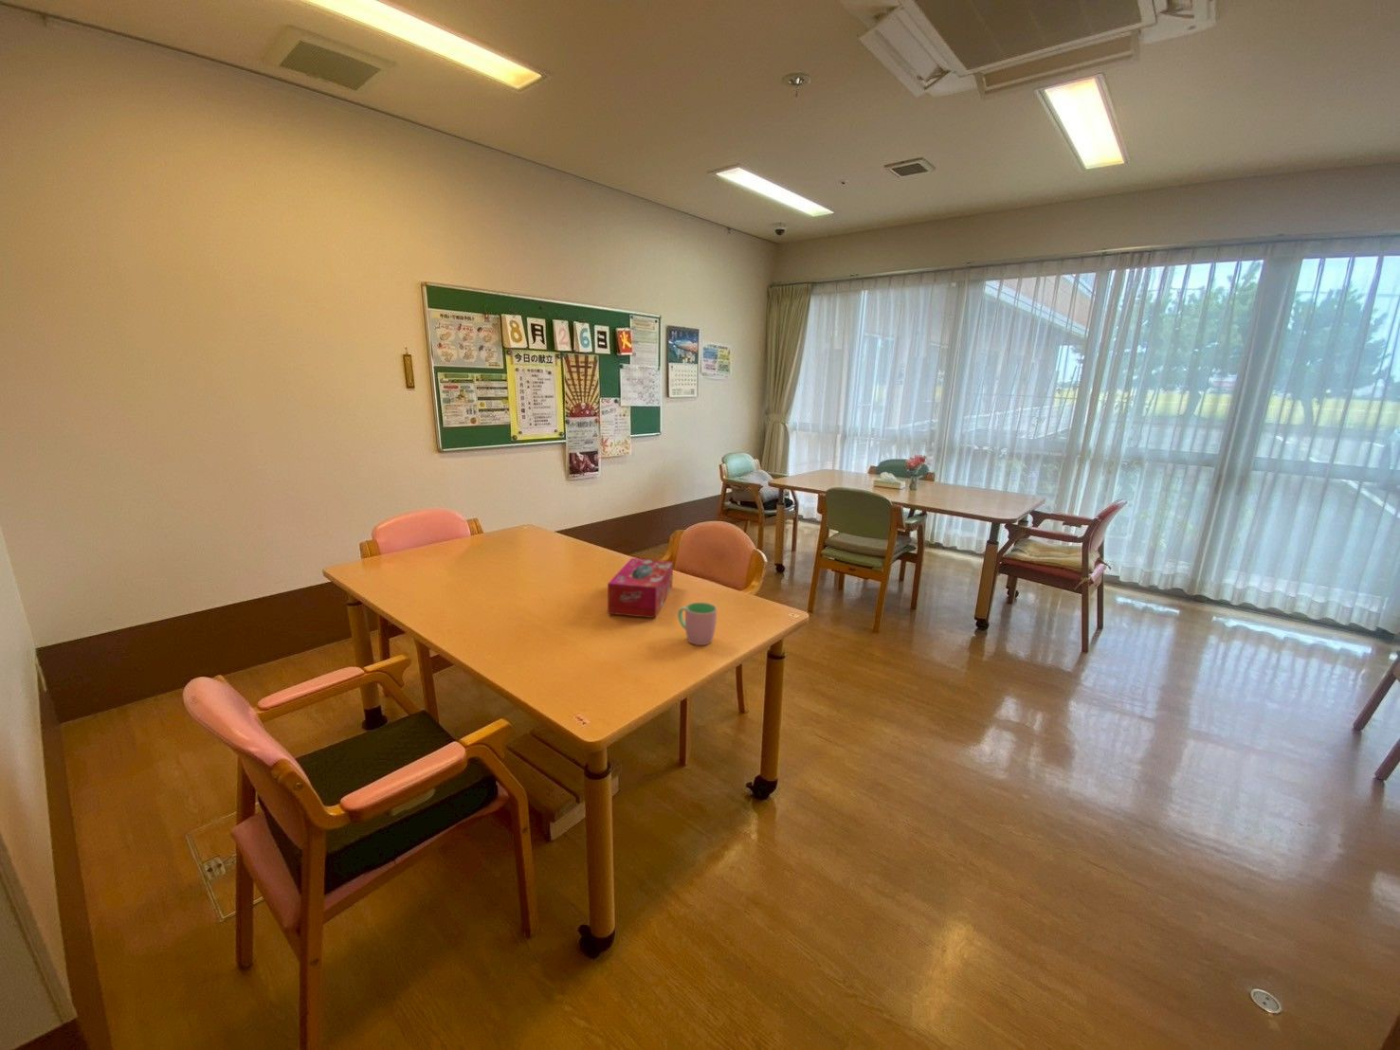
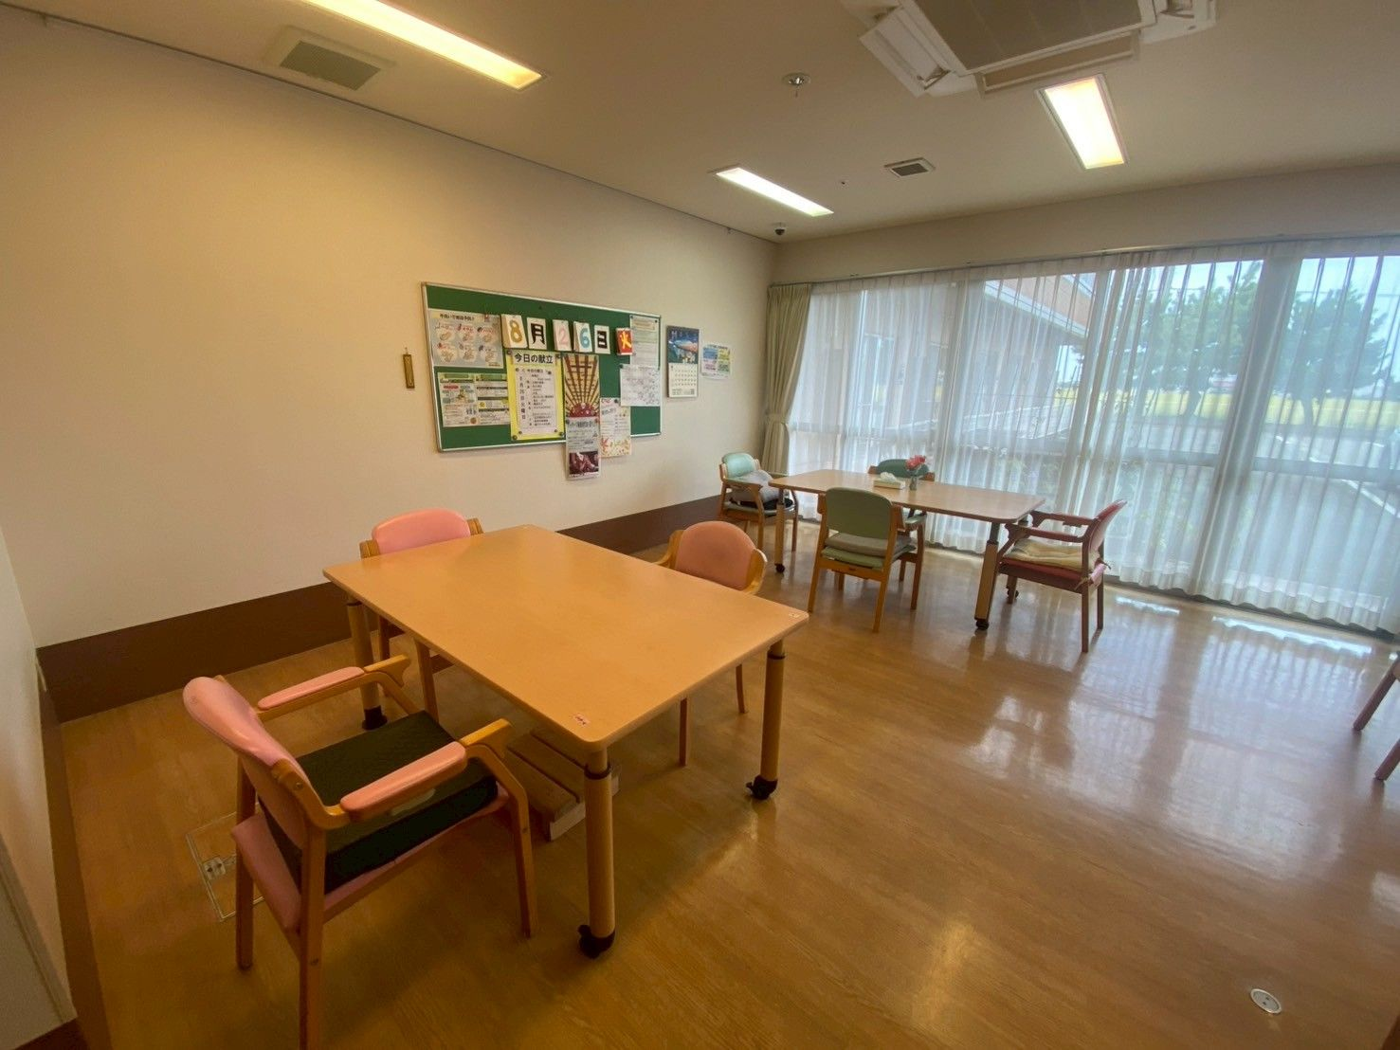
- tissue box (642, 586)
- cup (696, 622)
